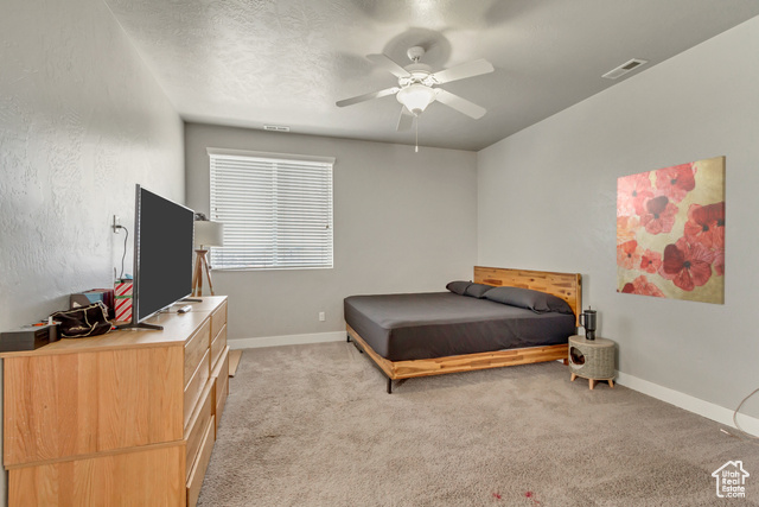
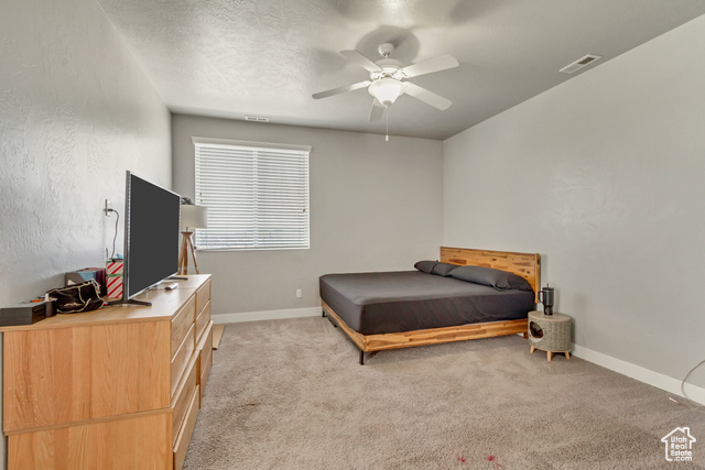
- wall art (663, 233)
